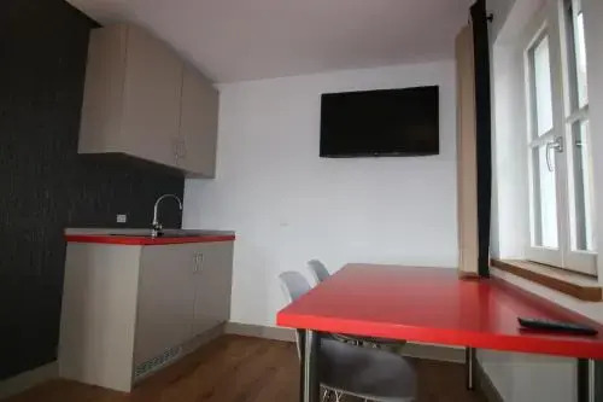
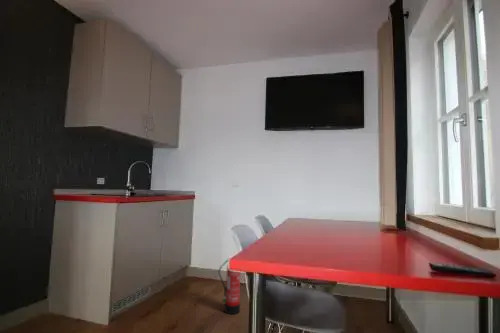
+ fire extinguisher (230, 281)
